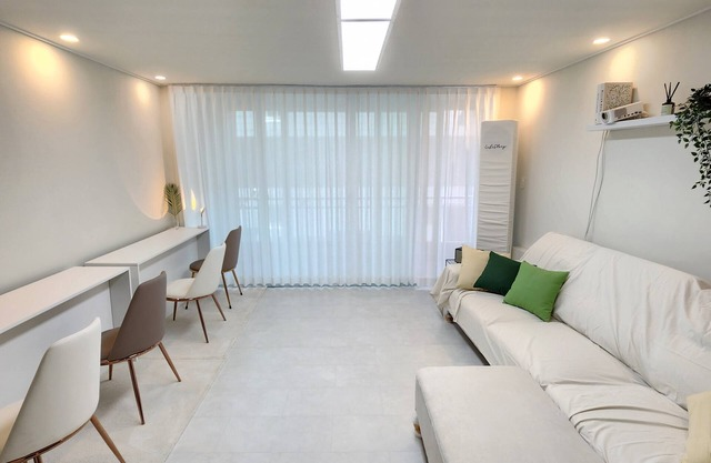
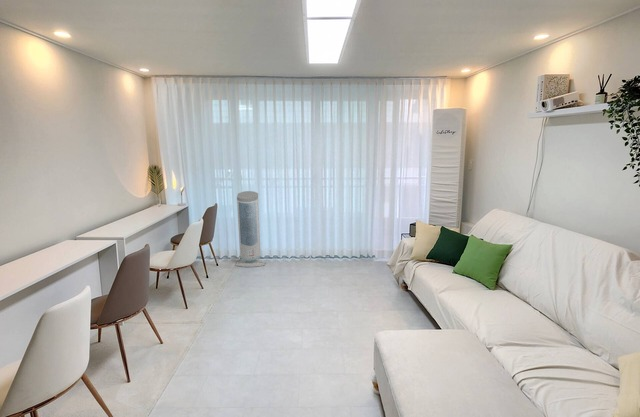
+ air purifier (249, 228)
